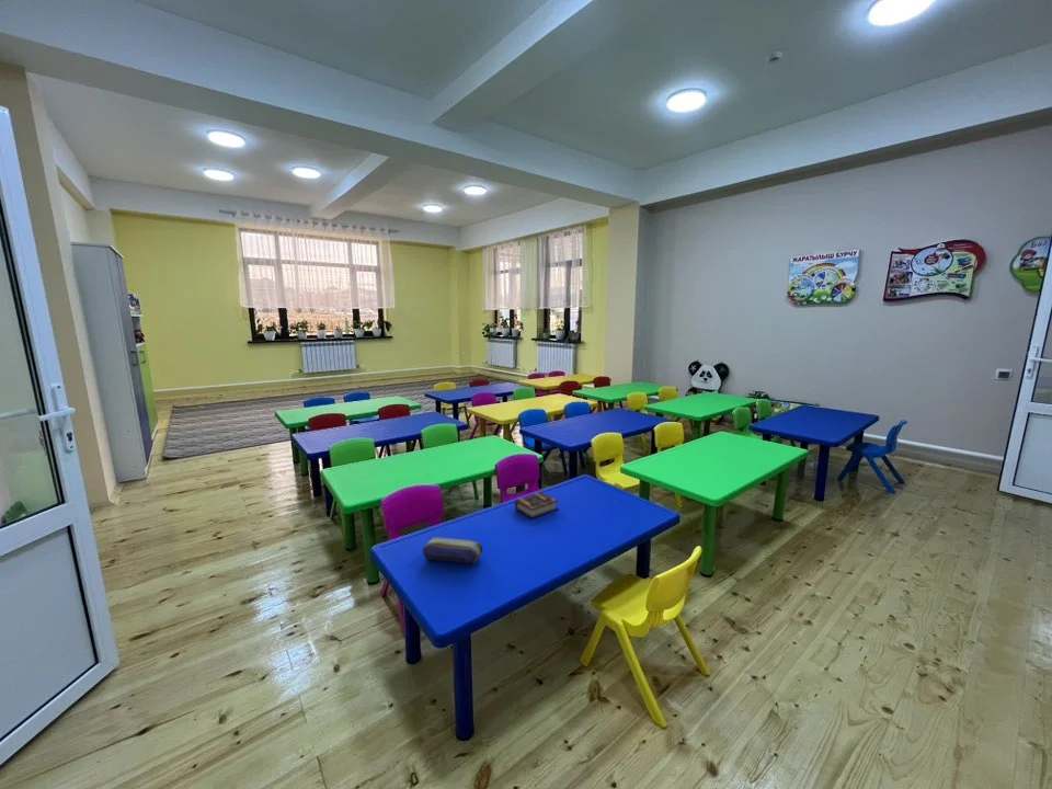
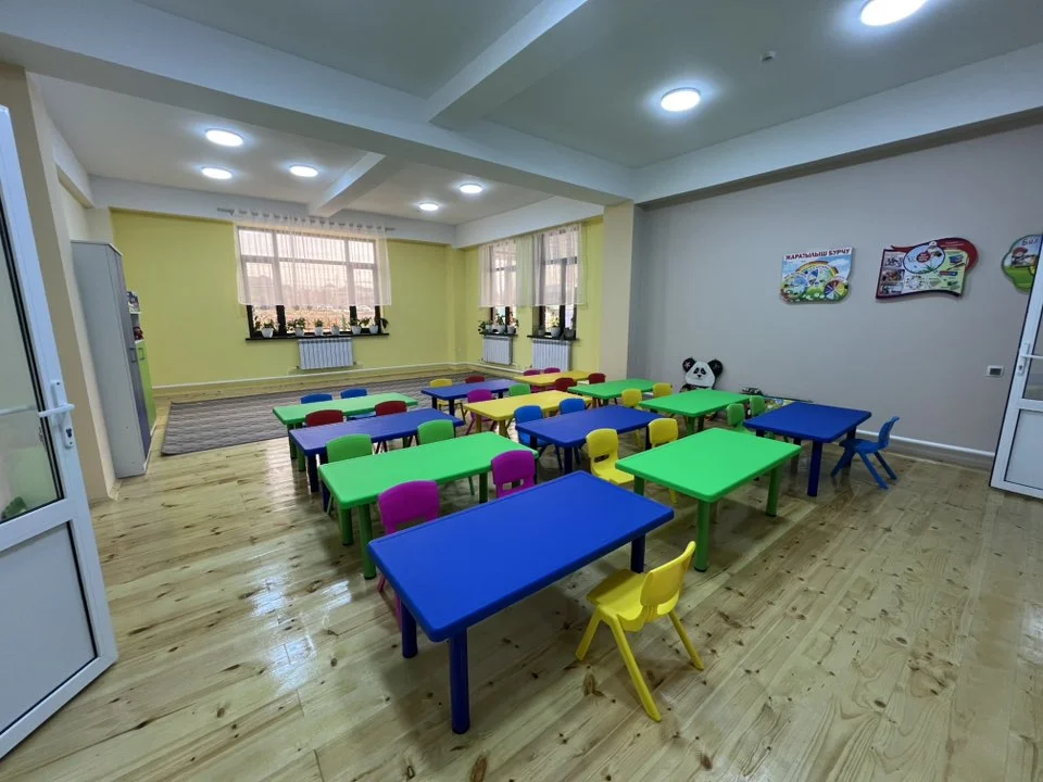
- pencil case (453, 550)
- book (536, 503)
